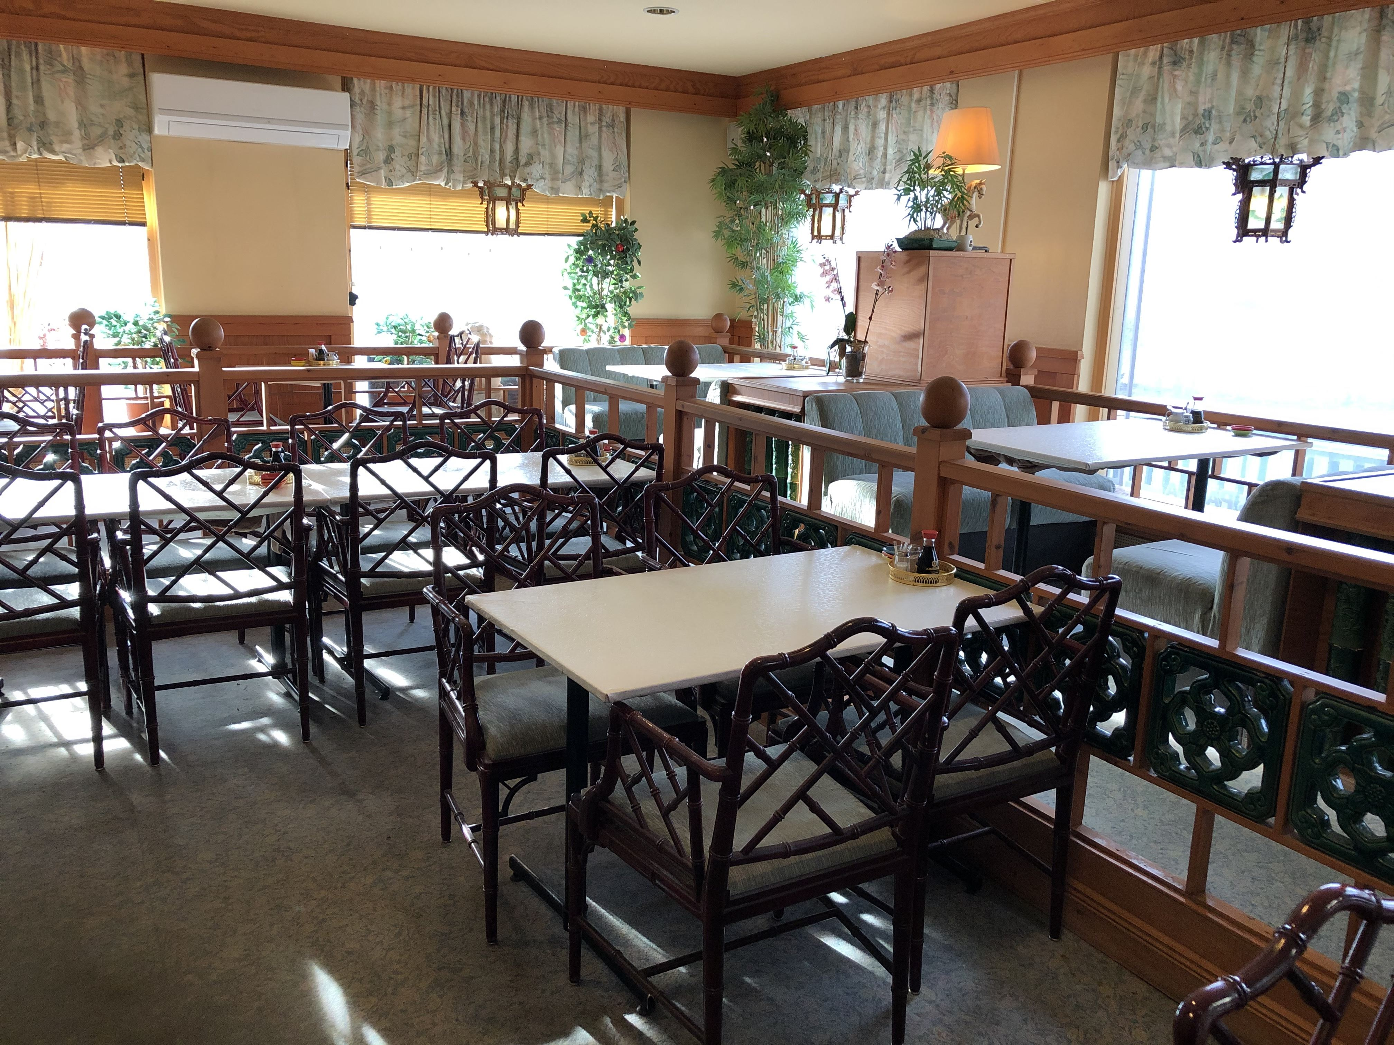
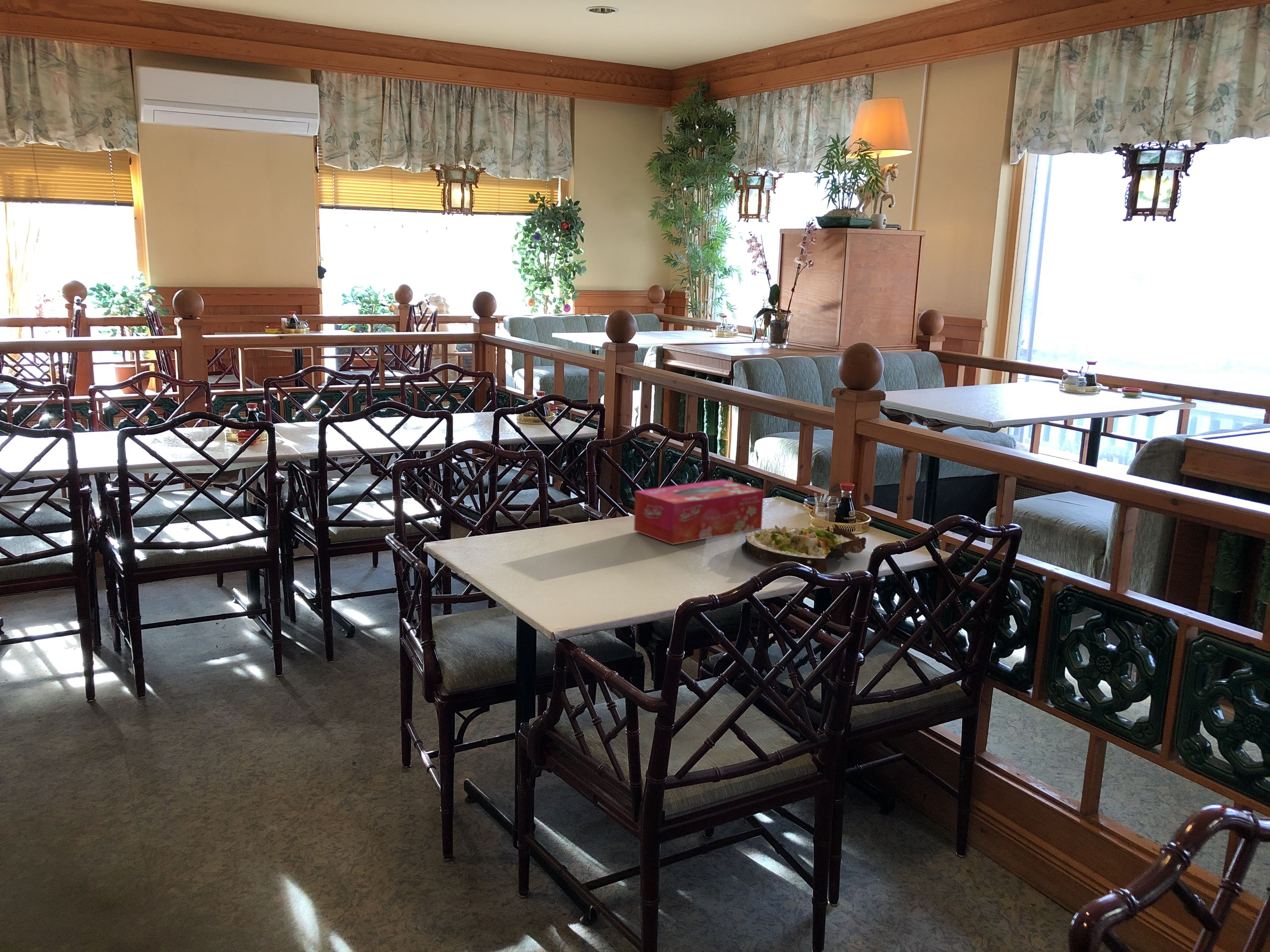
+ tissue box (699, 510)
+ salad plate (800, 541)
